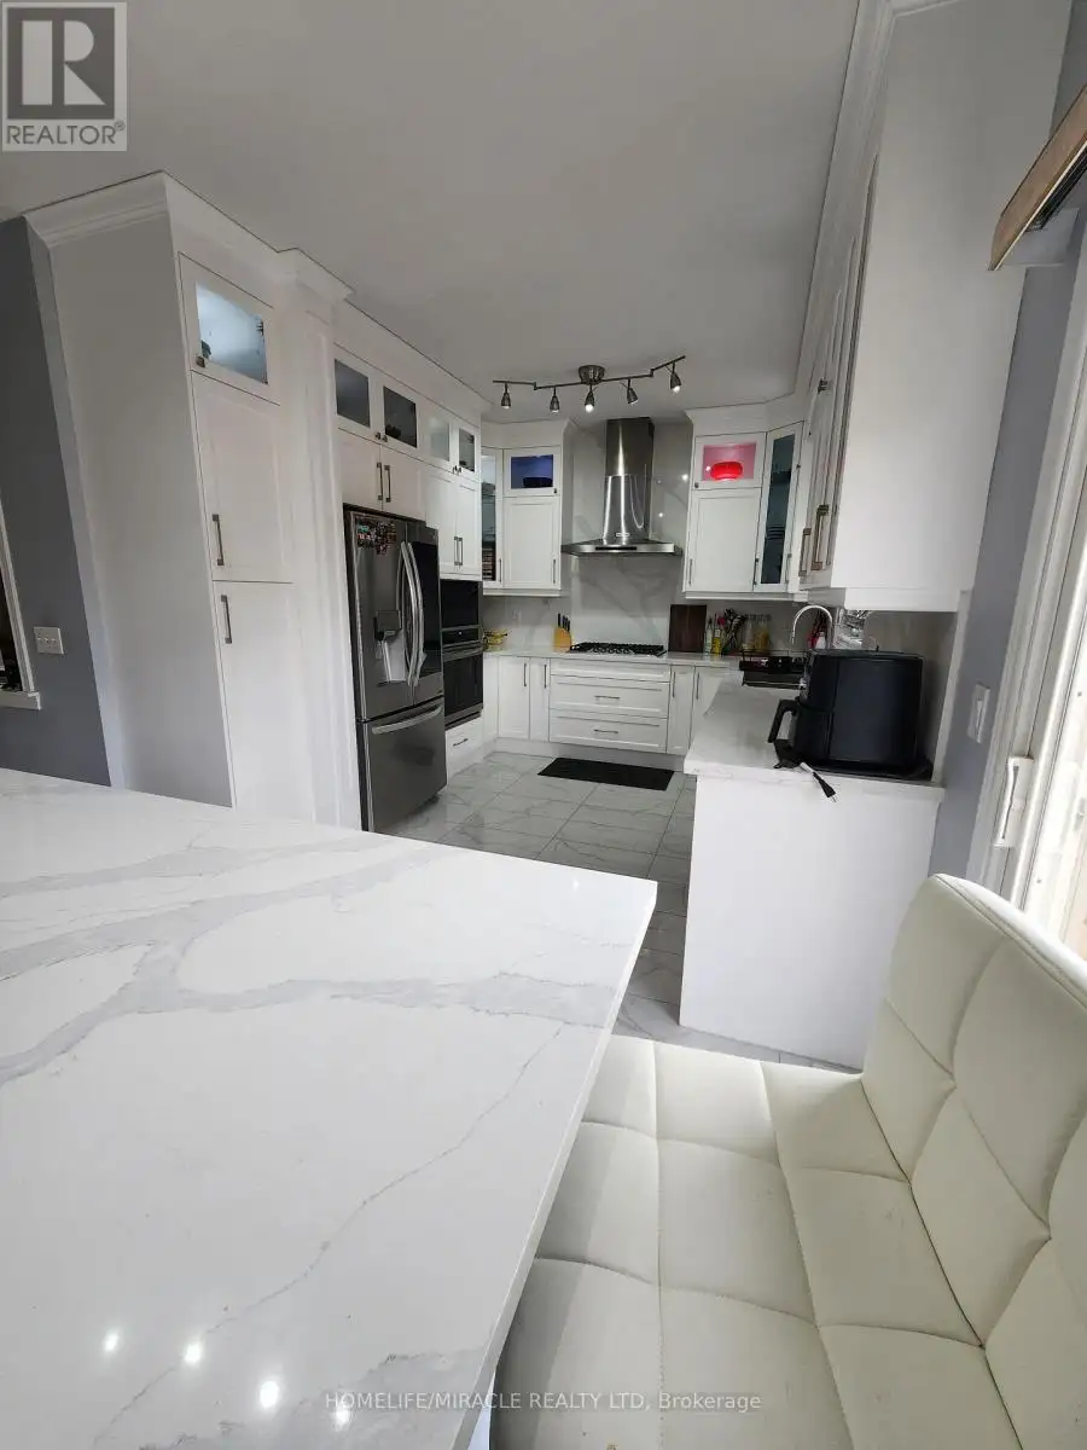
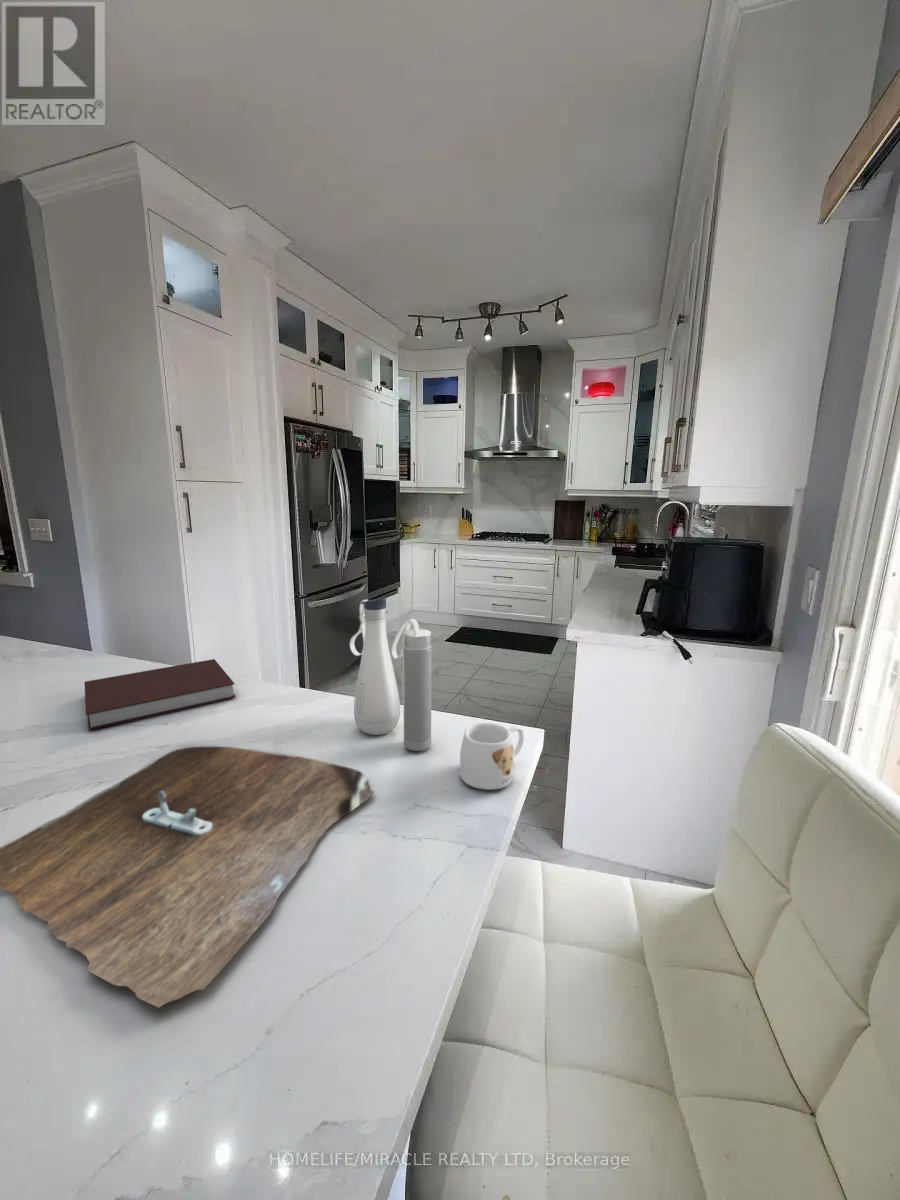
+ water bottle (387, 667)
+ notebook (160, 689)
+ cutting board (199, 805)
+ mug (495, 751)
